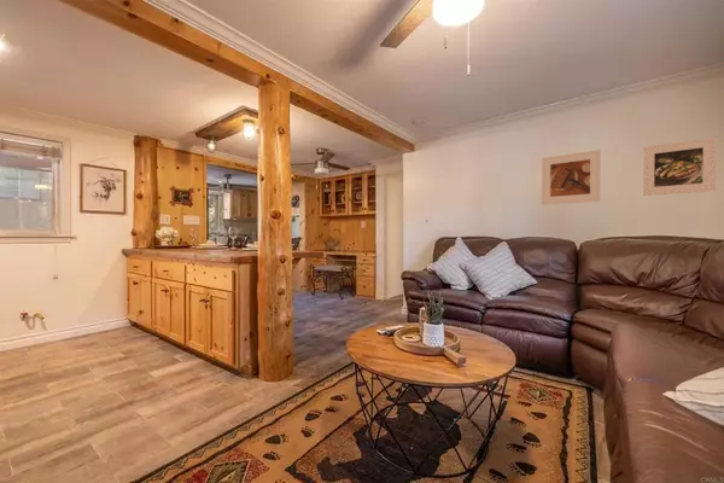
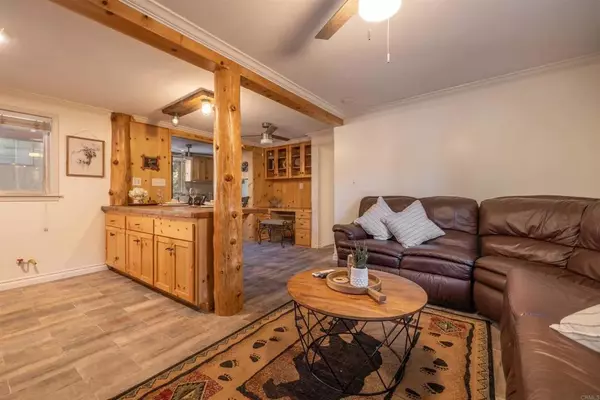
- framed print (677, 168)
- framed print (570, 179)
